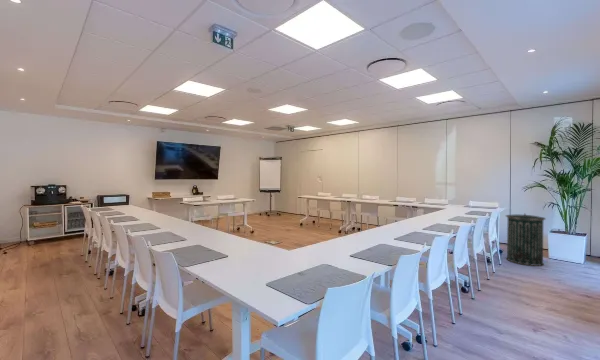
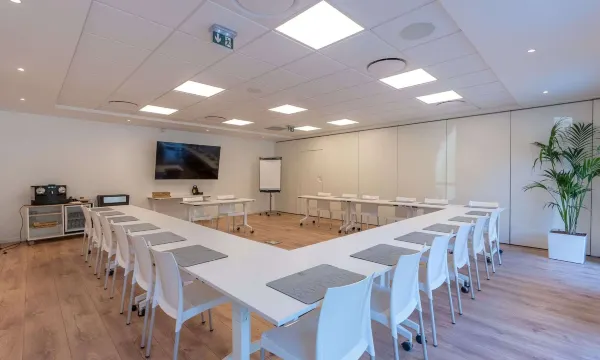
- trash can (524, 237)
